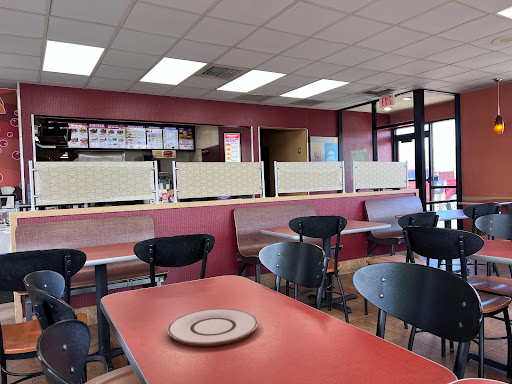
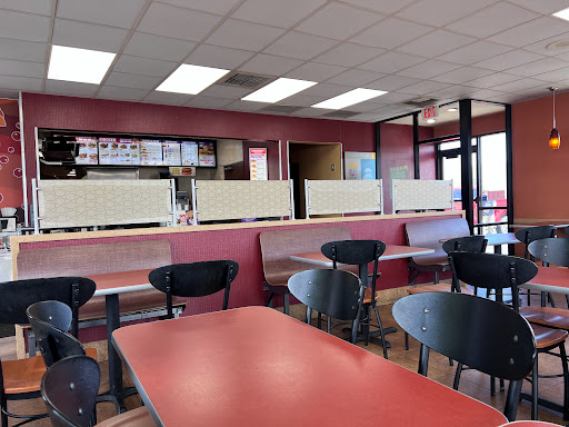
- plate (213, 326)
